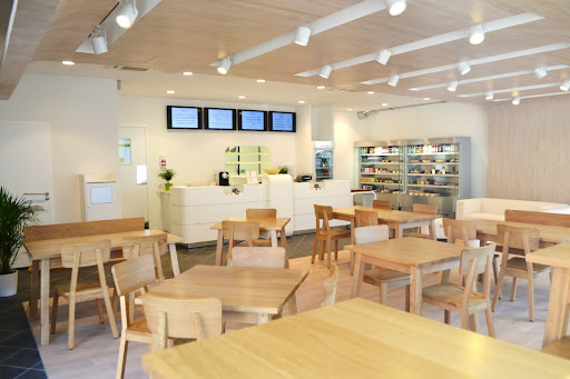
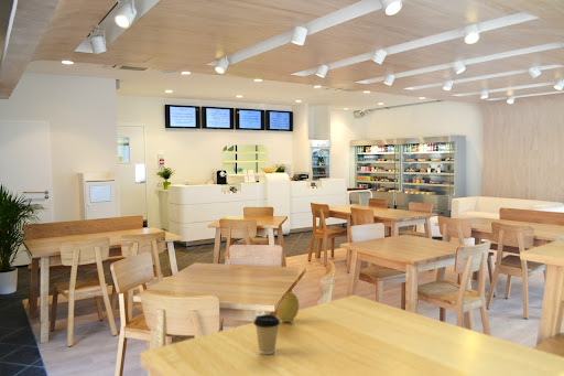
+ fruit (288, 307)
+ coffee cup (267, 334)
